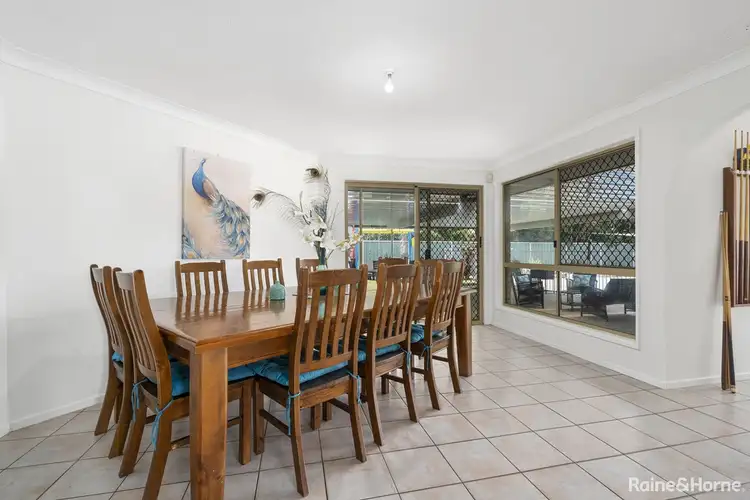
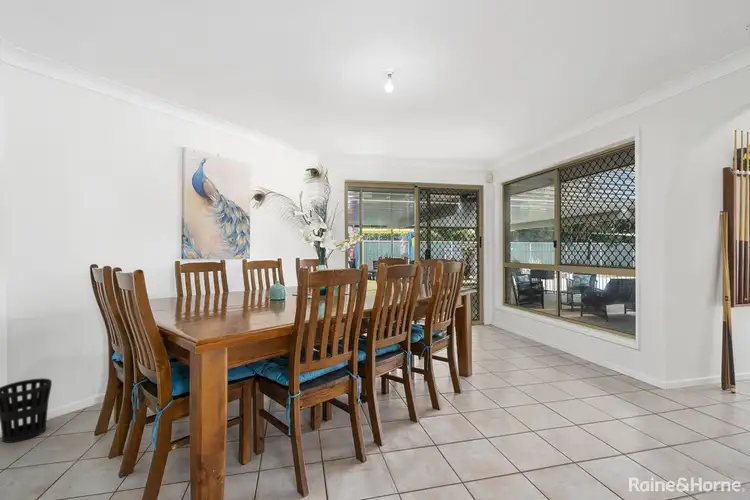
+ wastebasket (24, 409)
